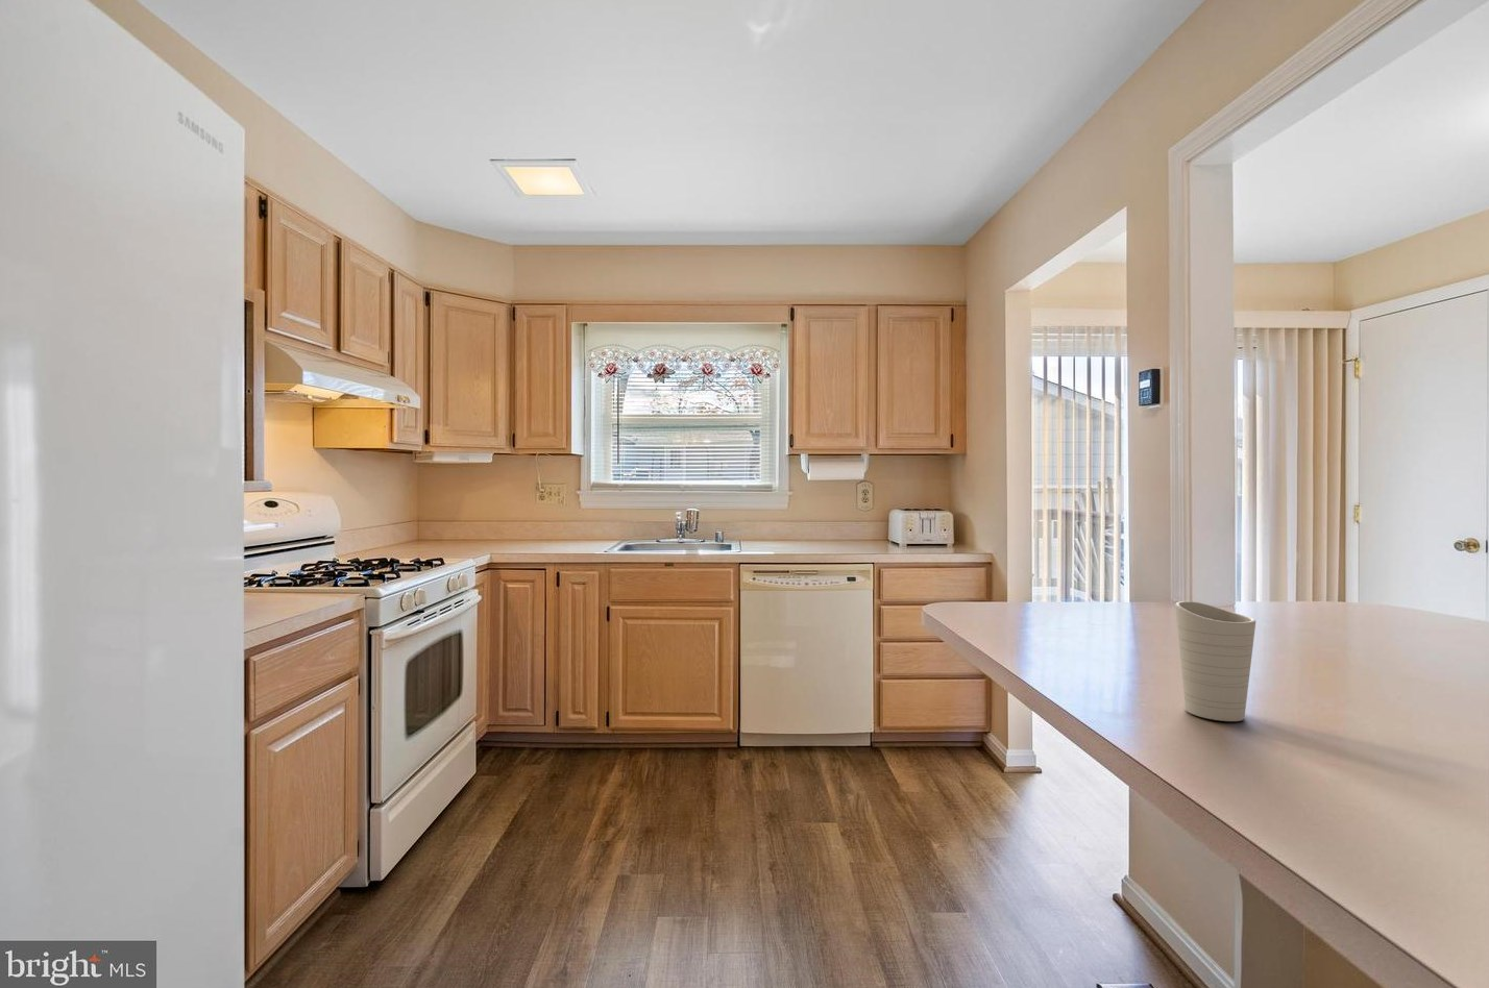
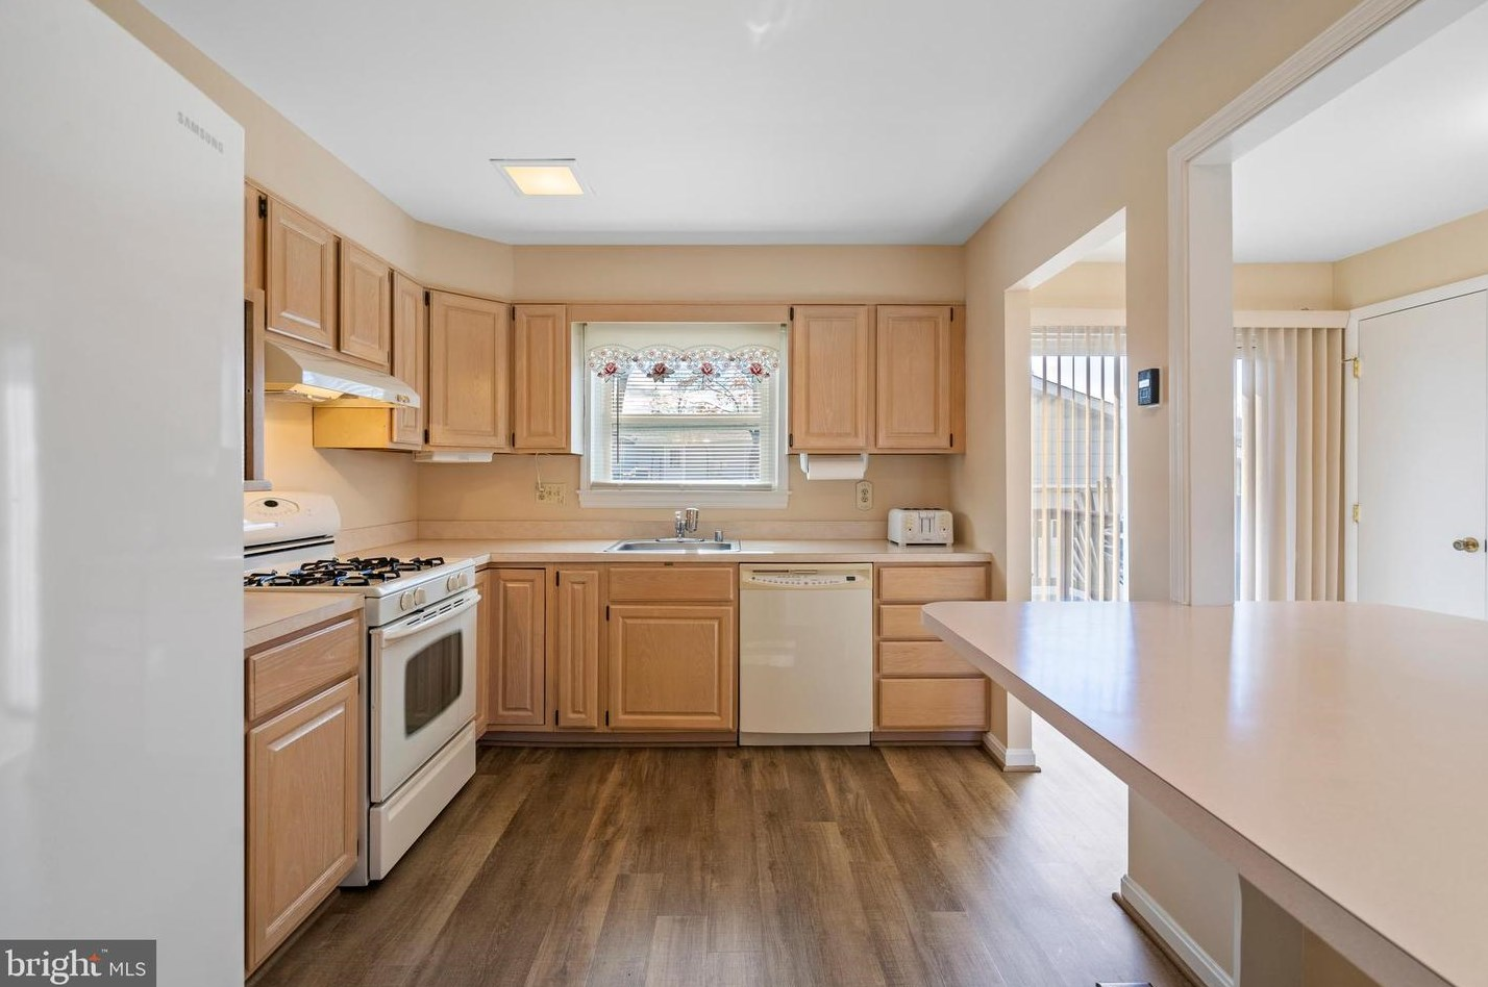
- cup (1213, 658)
